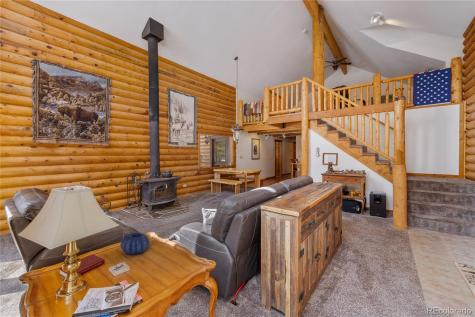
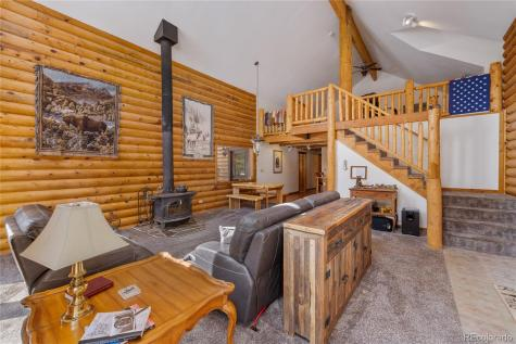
- decorative bowl (135, 242)
